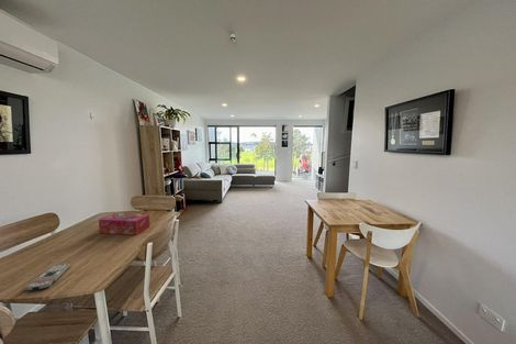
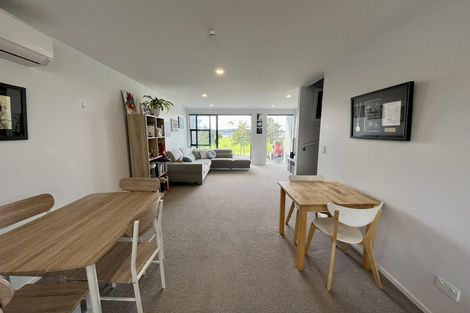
- tissue box (125, 223)
- remote control (51, 275)
